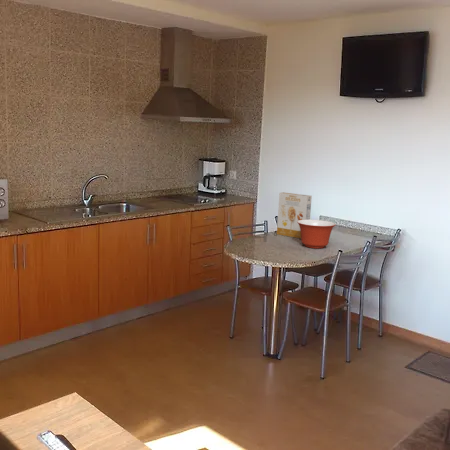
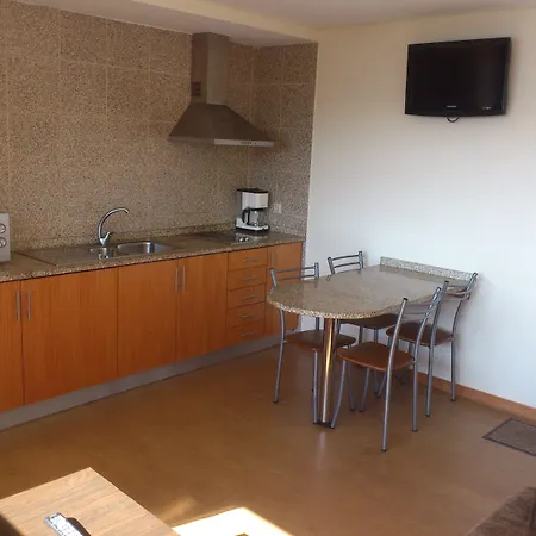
- cereal box (293, 215)
- mixing bowl (315, 234)
